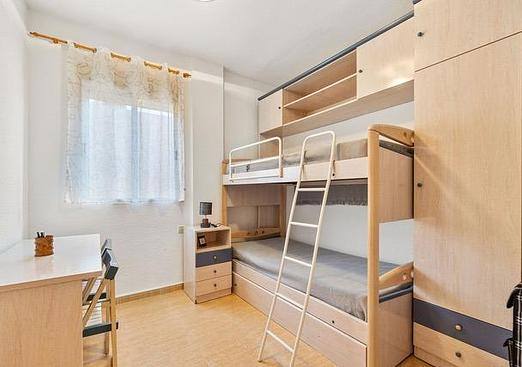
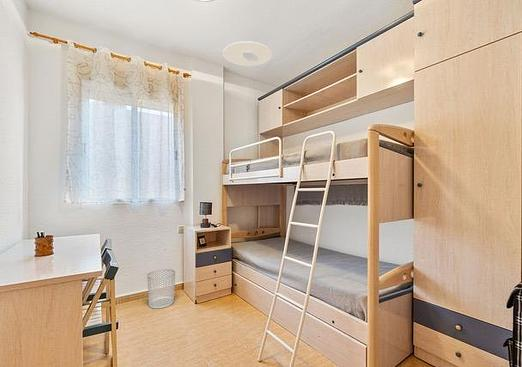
+ waste bin (161, 288)
+ ceiling light (247, 52)
